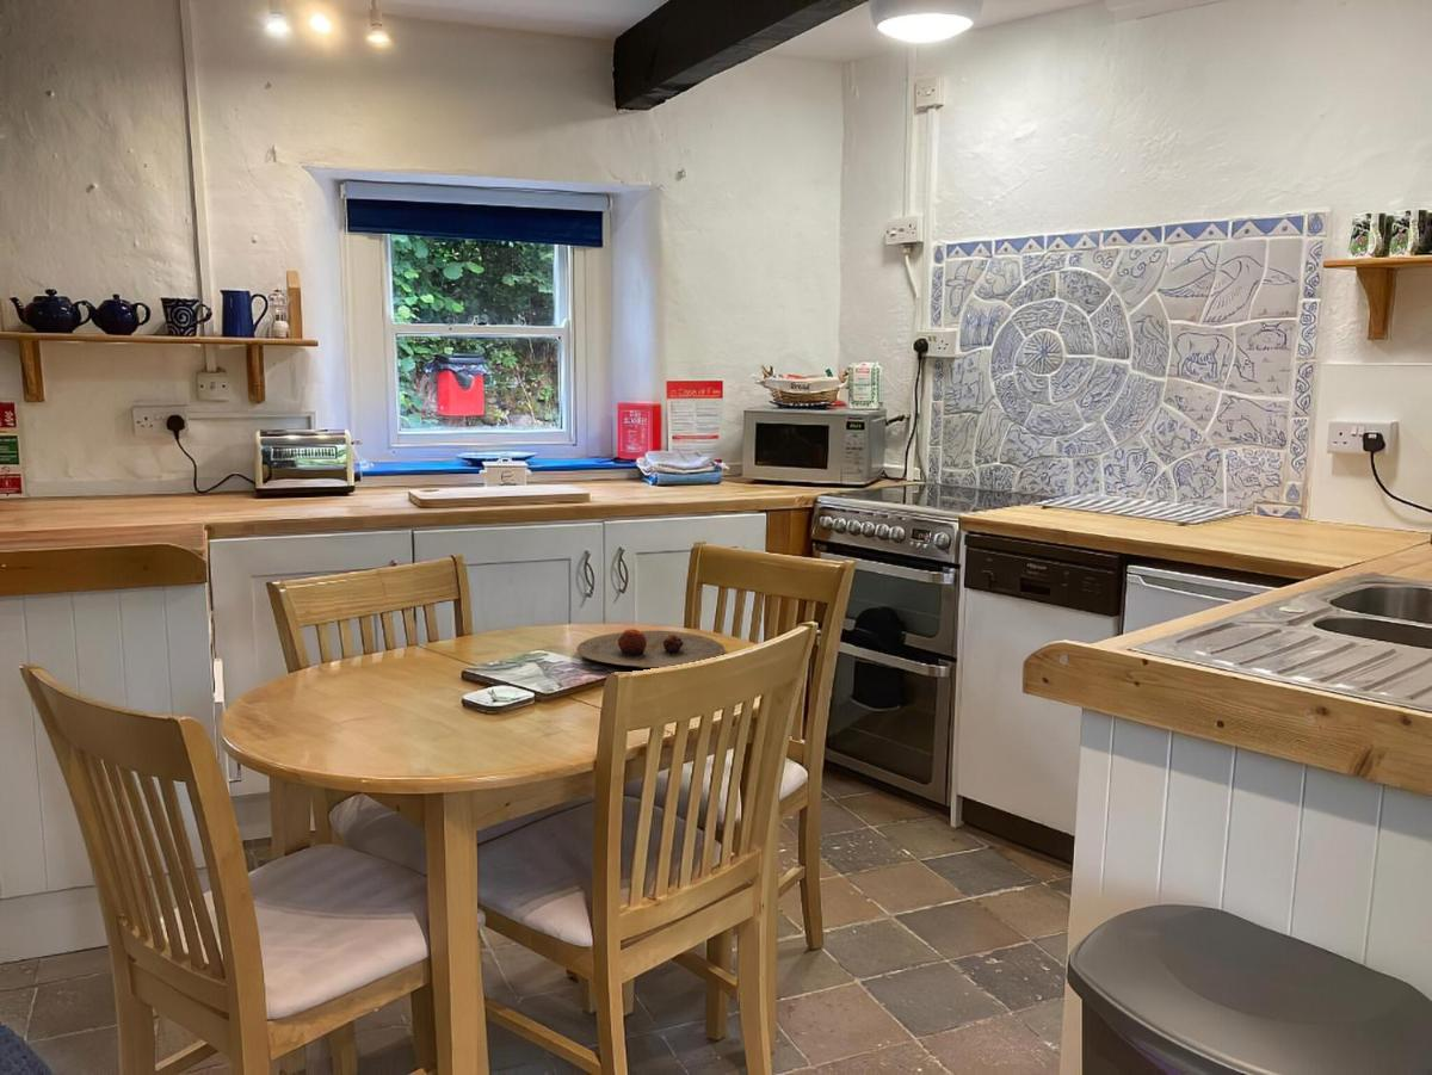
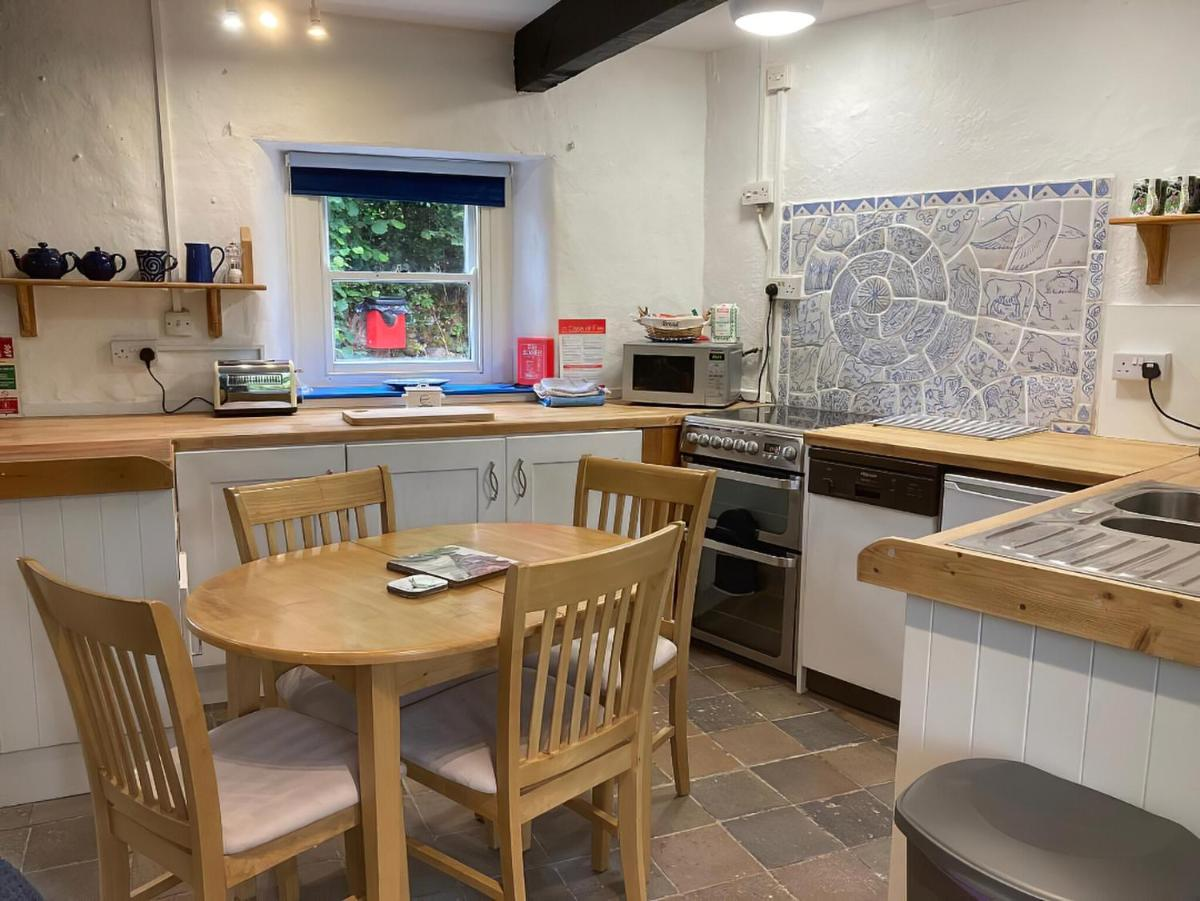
- plate (650, 641)
